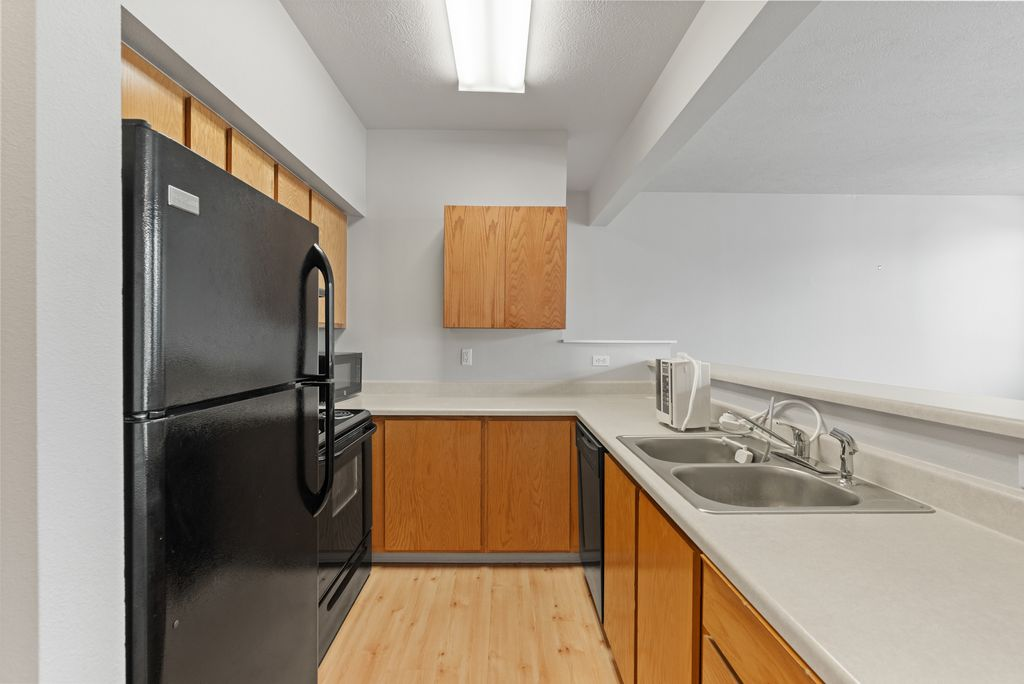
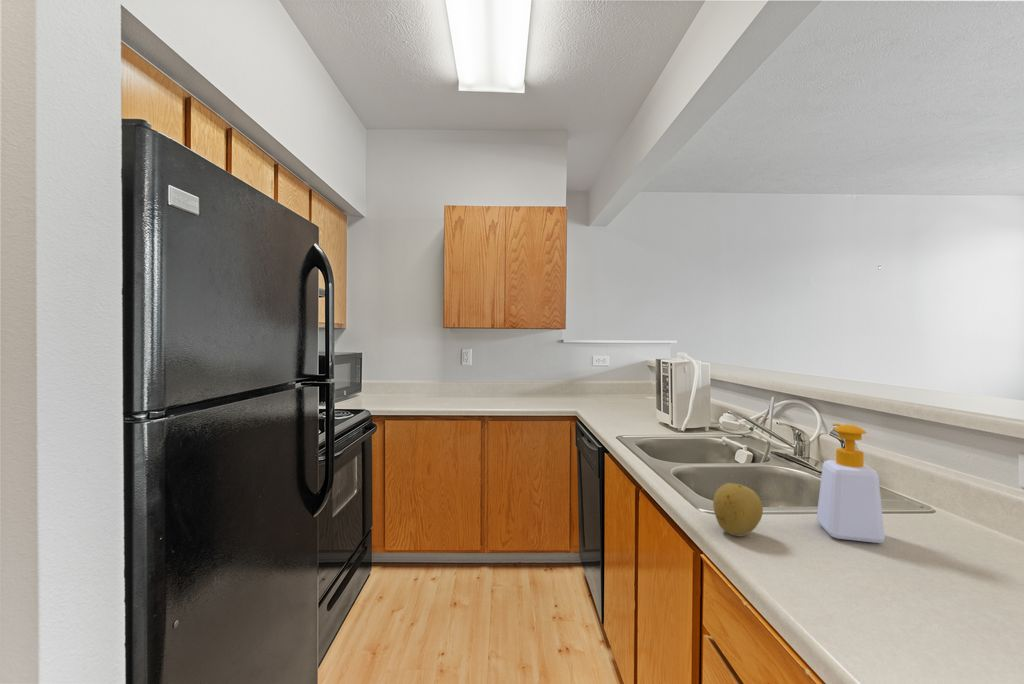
+ fruit (737, 508)
+ soap bottle (845, 476)
